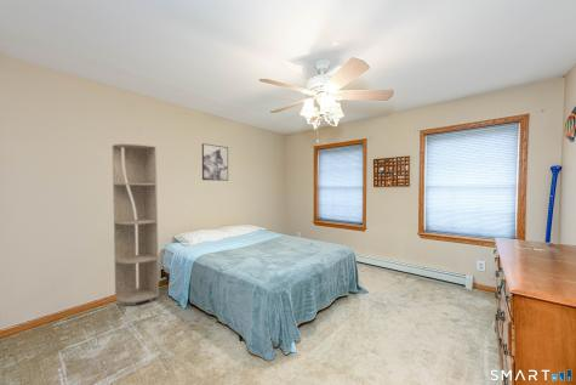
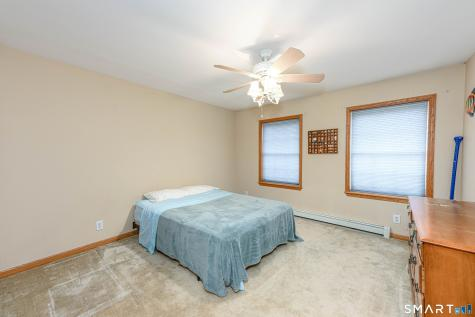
- wall art (215, 163)
- shelving unit (136, 223)
